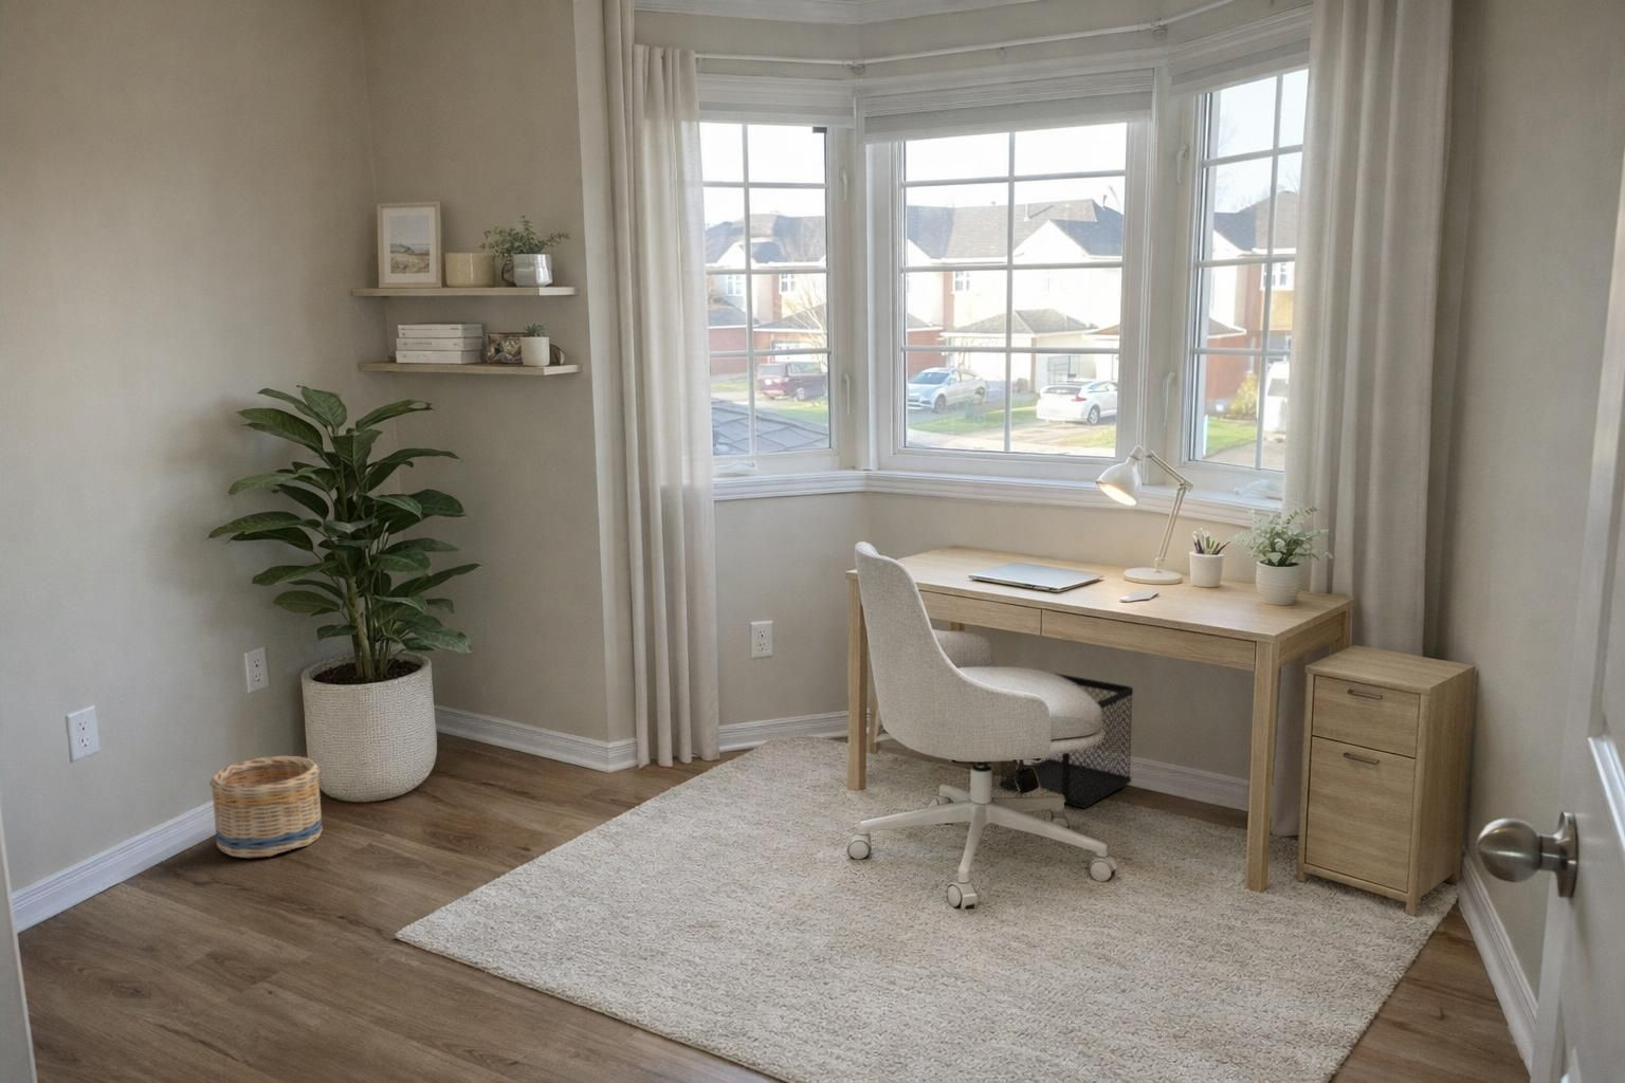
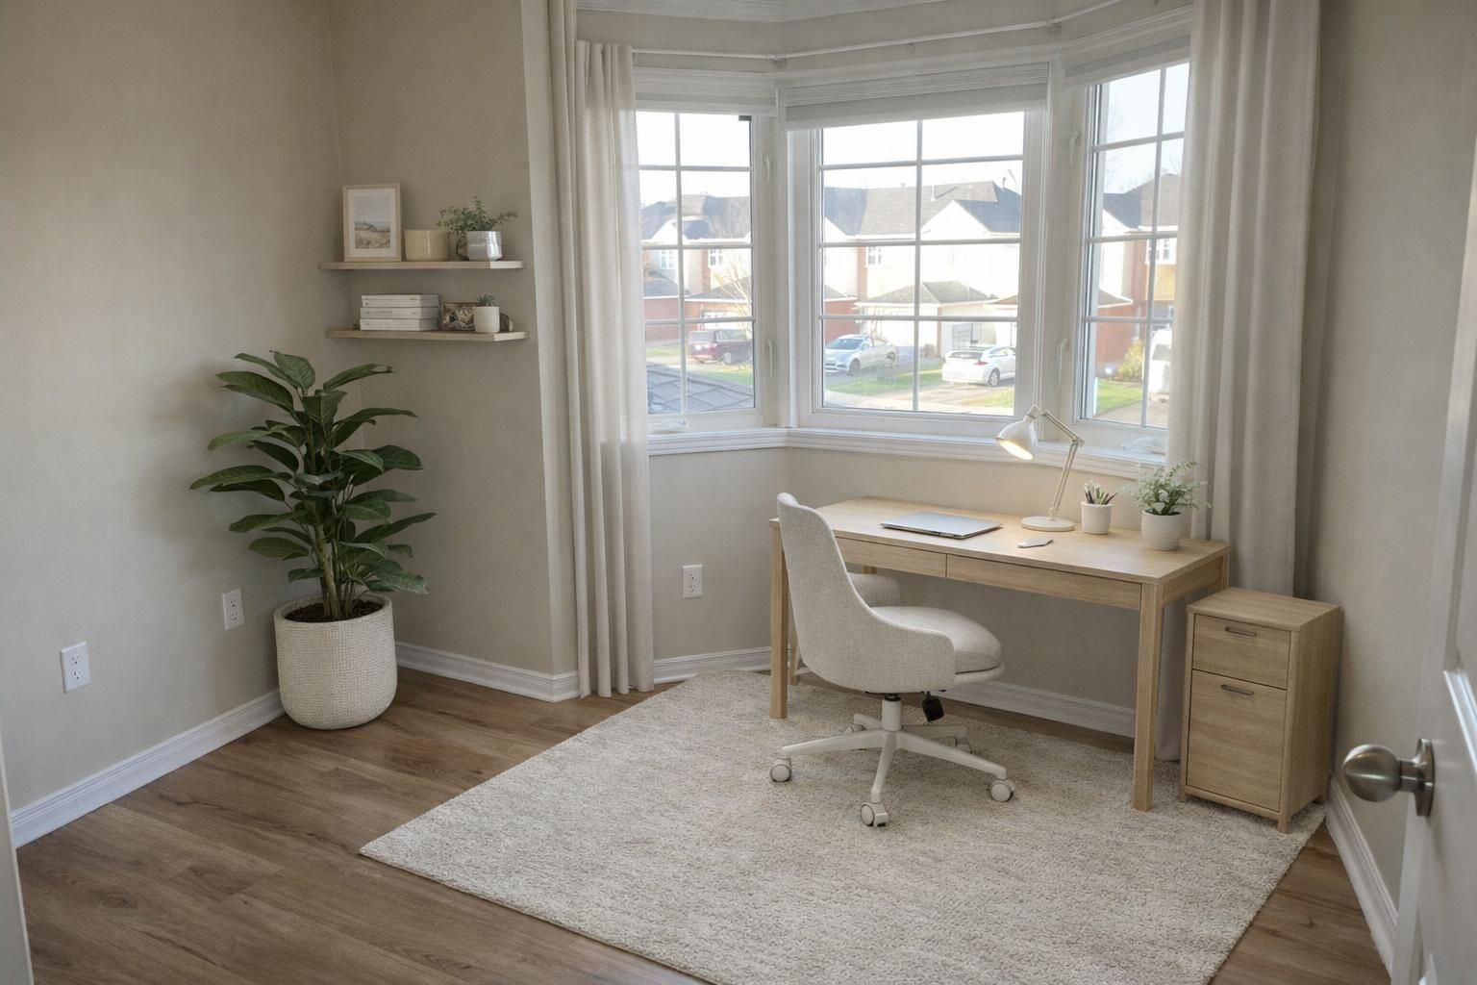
- wastebasket (1071, 752)
- basket (267, 805)
